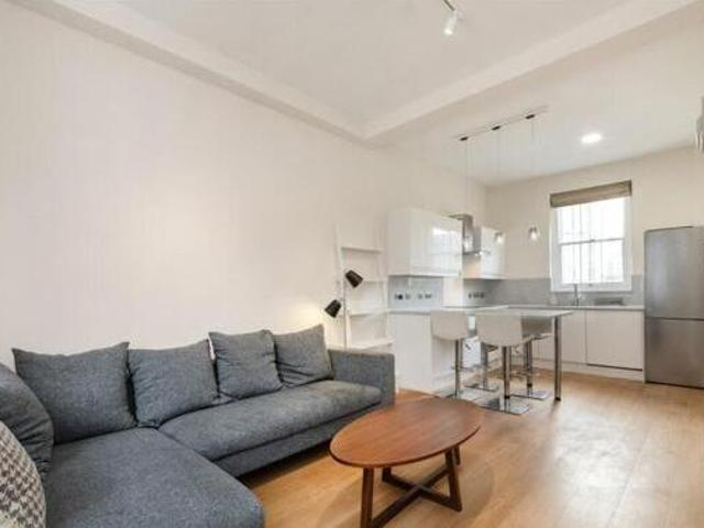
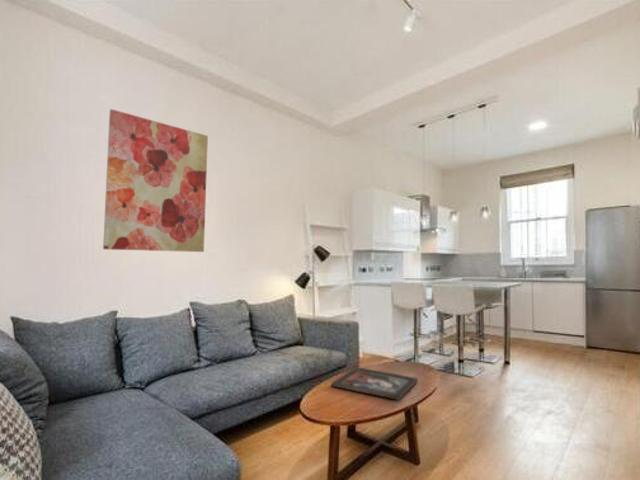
+ wall art (160, 186)
+ religious icon (376, 382)
